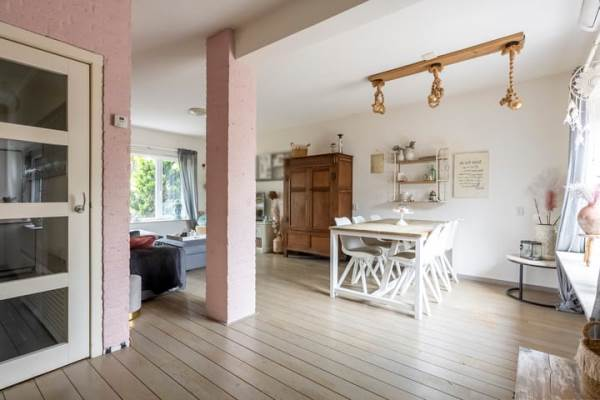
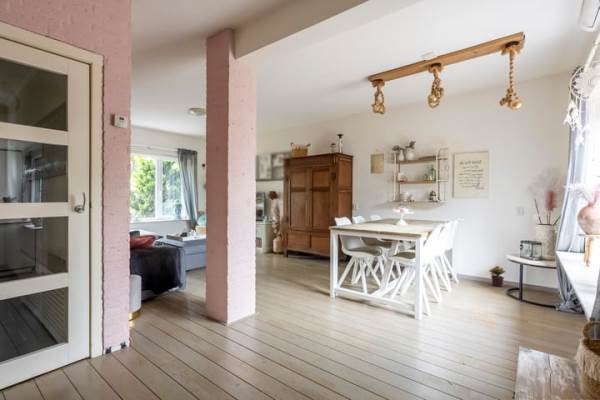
+ potted plant (497, 275)
